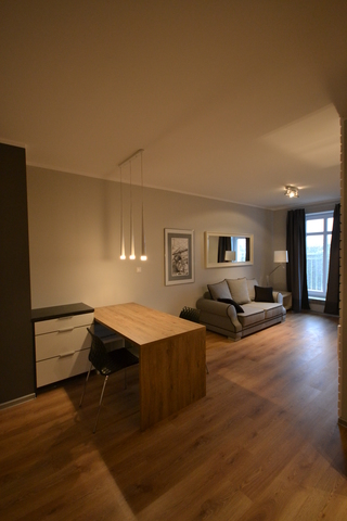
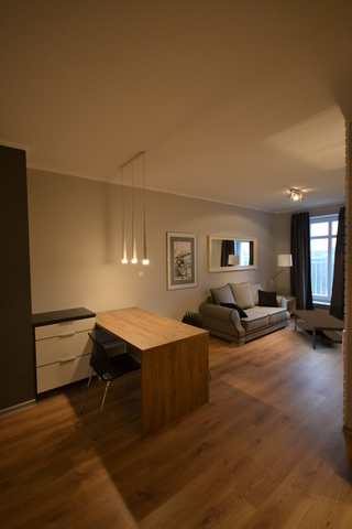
+ coffee table (318, 327)
